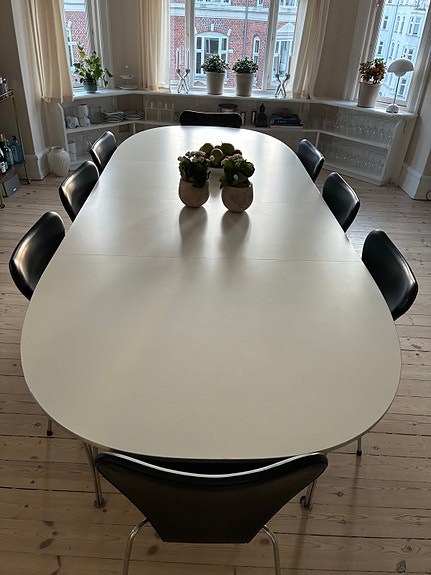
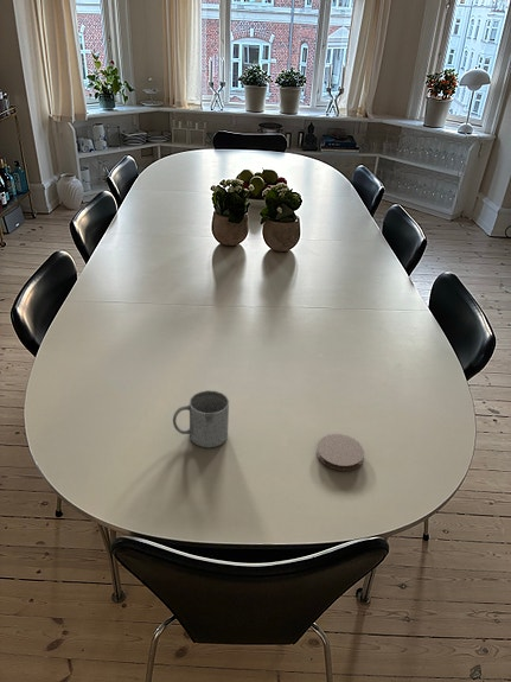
+ coaster (339, 451)
+ mug (200, 419)
